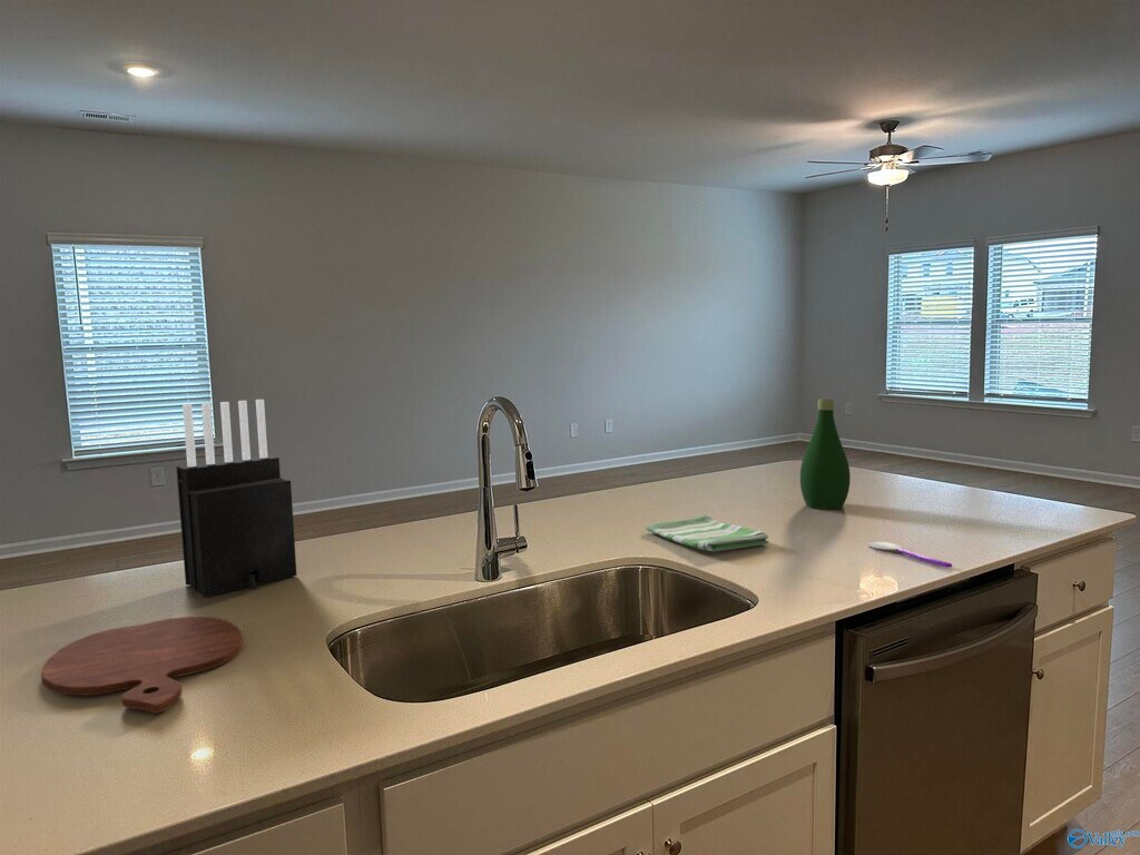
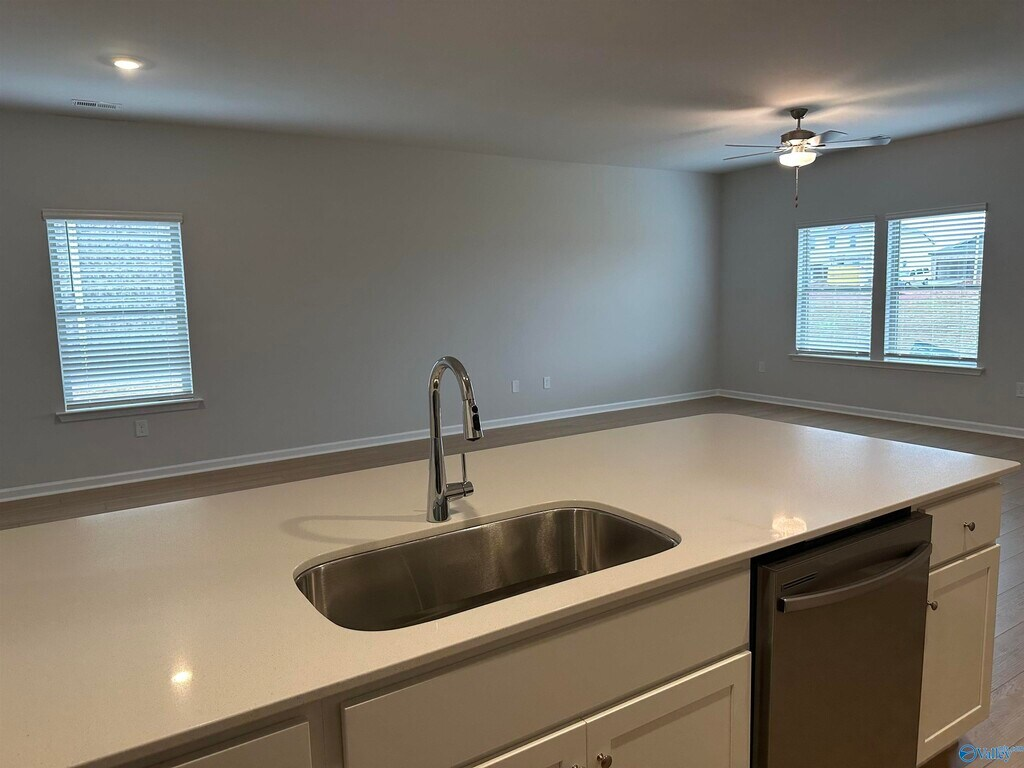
- dish towel (706, 532)
- cutting board (149, 662)
- spoon (908, 552)
- knife block (237, 493)
- bottle (825, 452)
